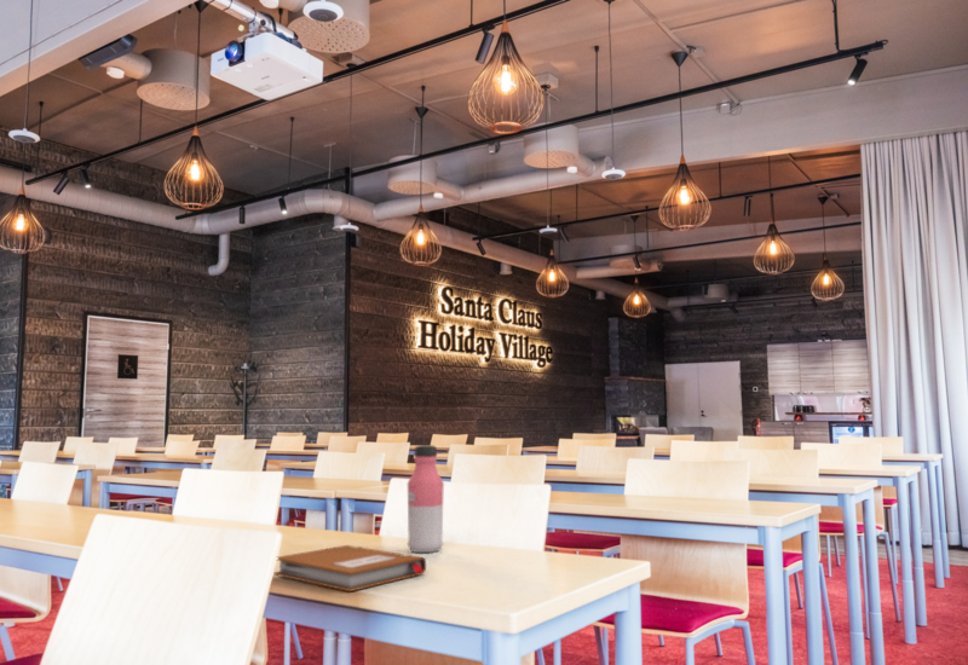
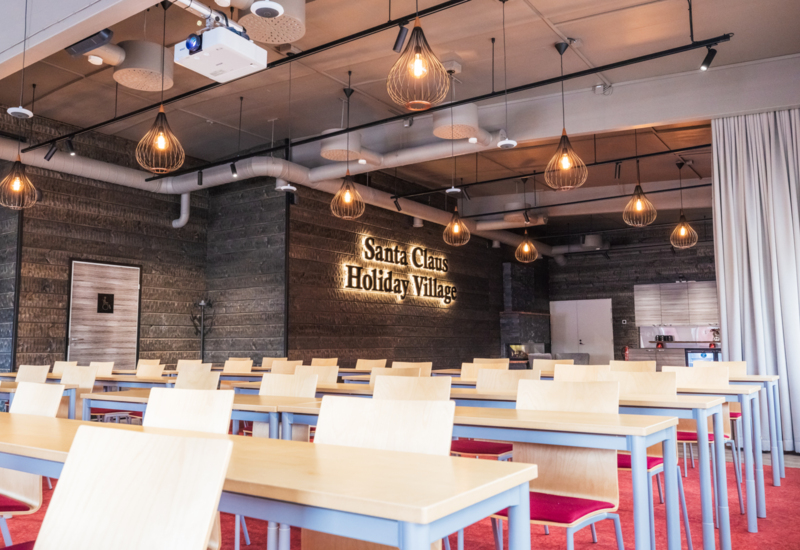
- notebook (352, 566)
- water bottle (425, 497)
